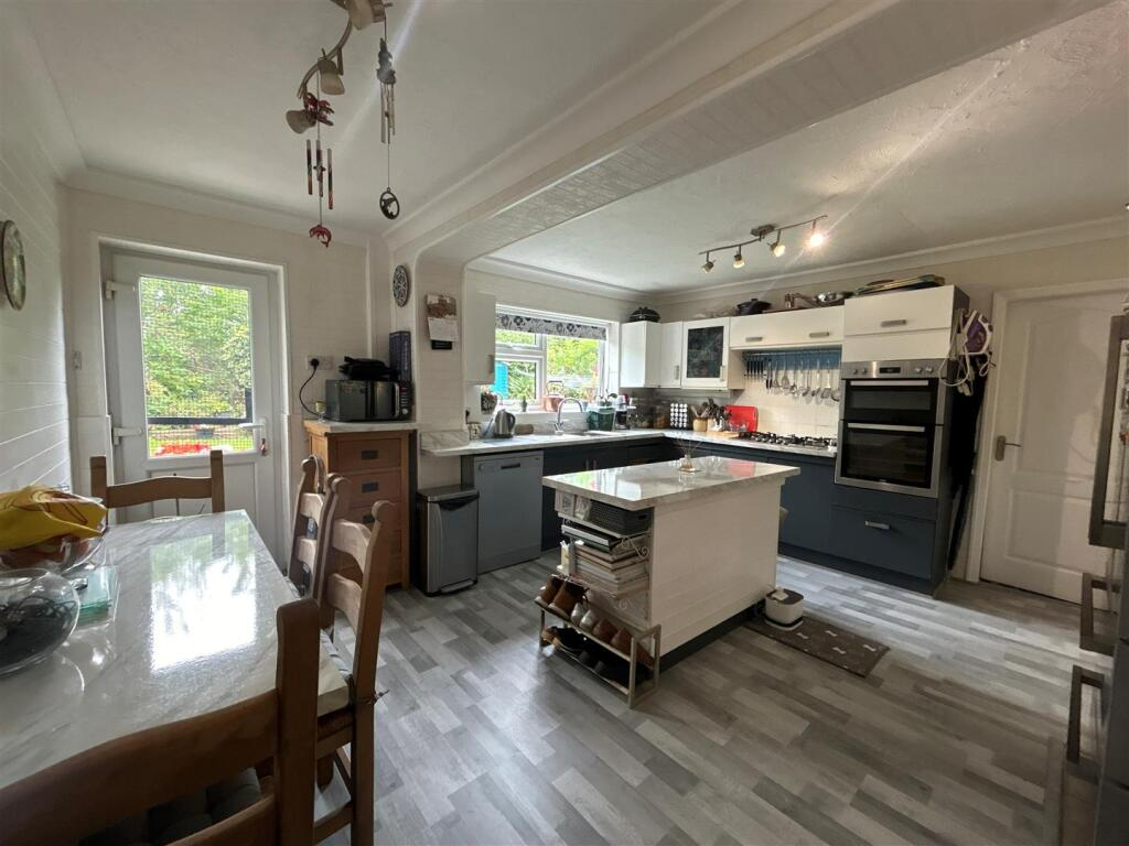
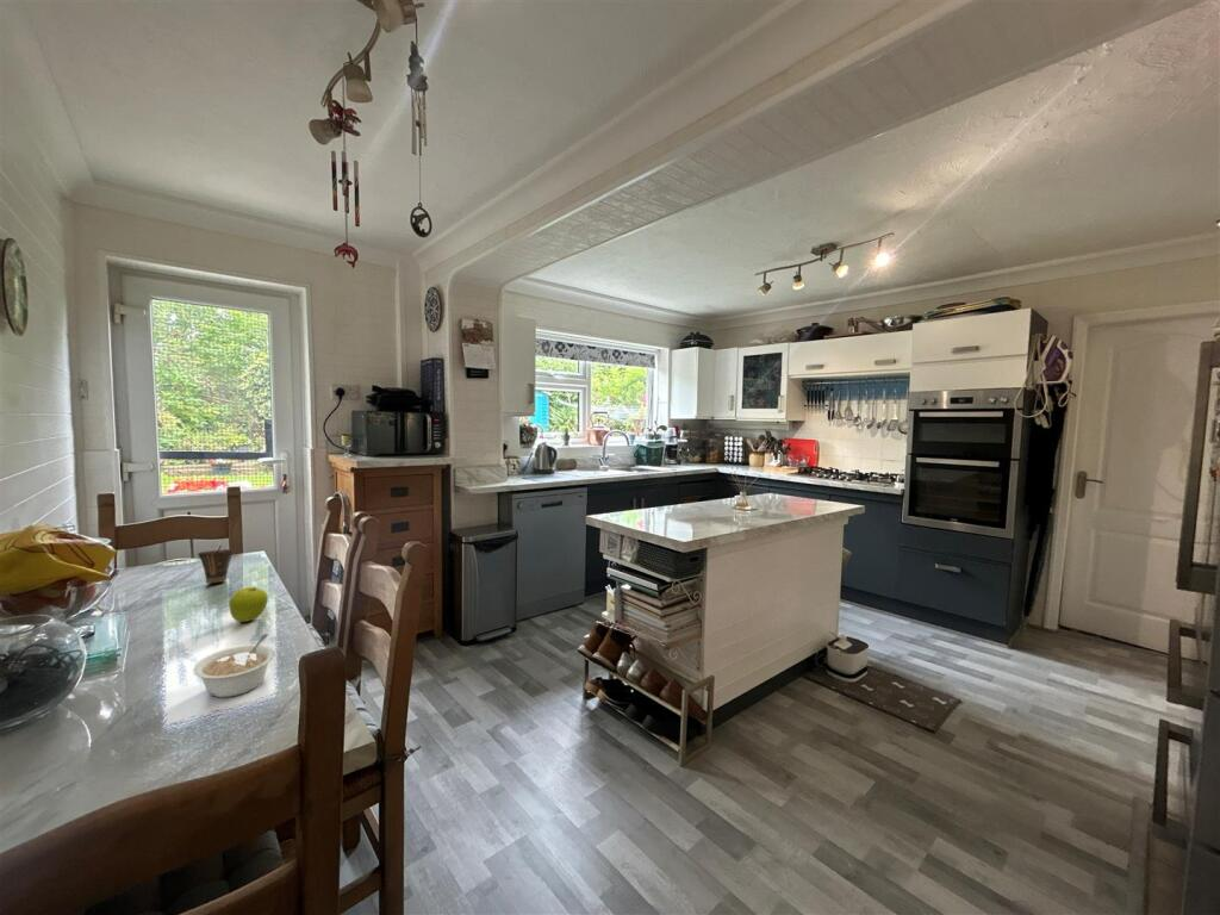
+ legume (236, 668)
+ cup (217, 565)
+ fruit (249, 603)
